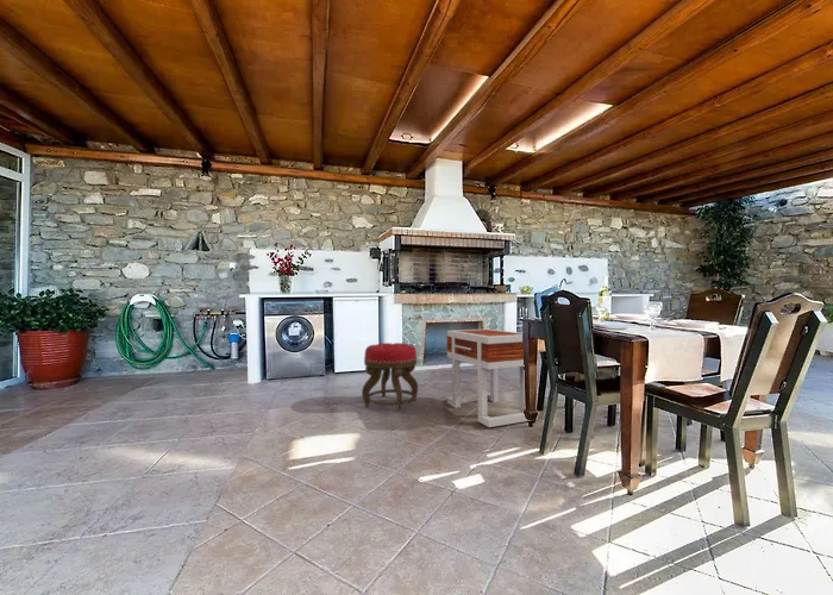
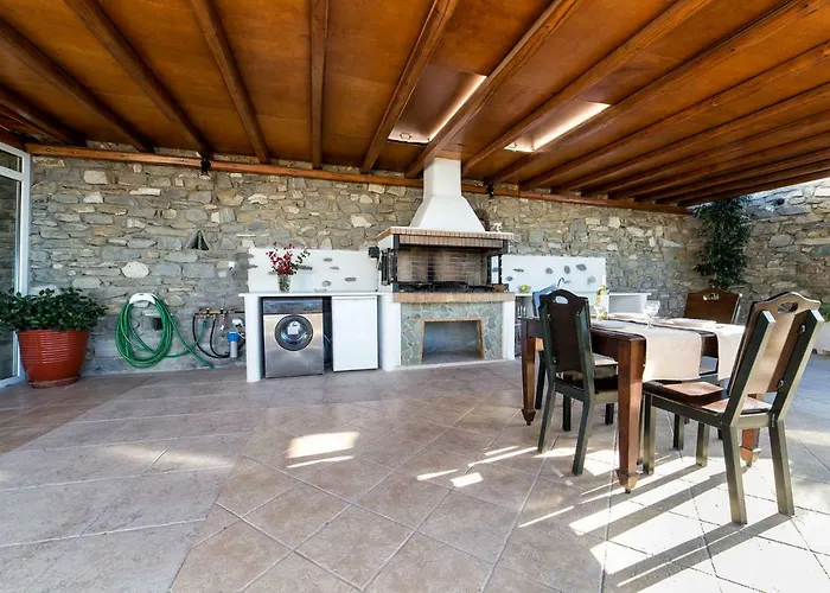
- side table (486, 371)
- stool (389, 374)
